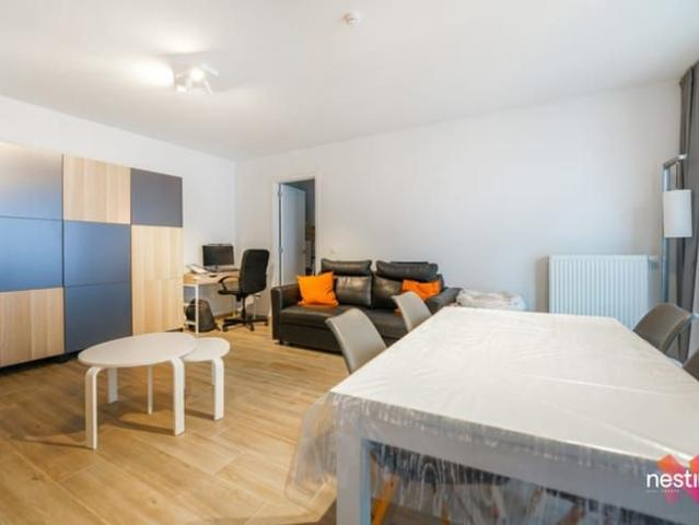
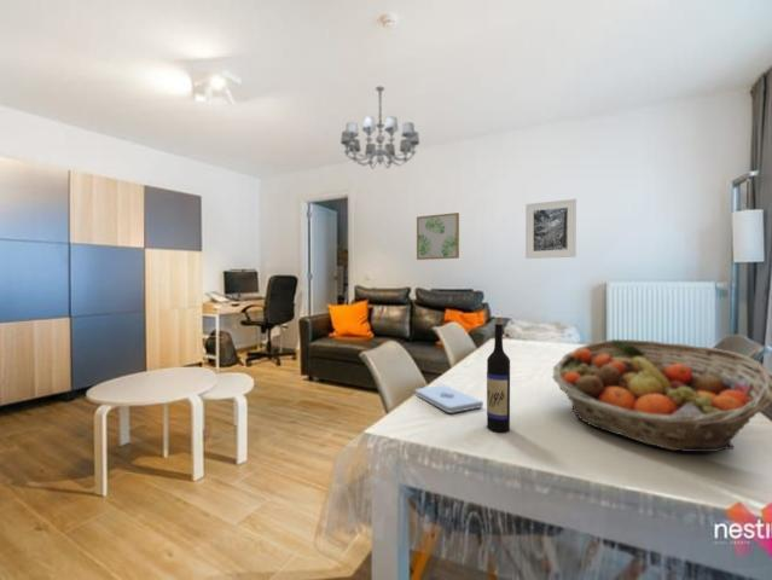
+ notepad (446, 398)
+ wine bottle (498, 372)
+ fruit basket (646, 385)
+ chandelier (379, 127)
+ wall art (436, 237)
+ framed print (550, 230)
